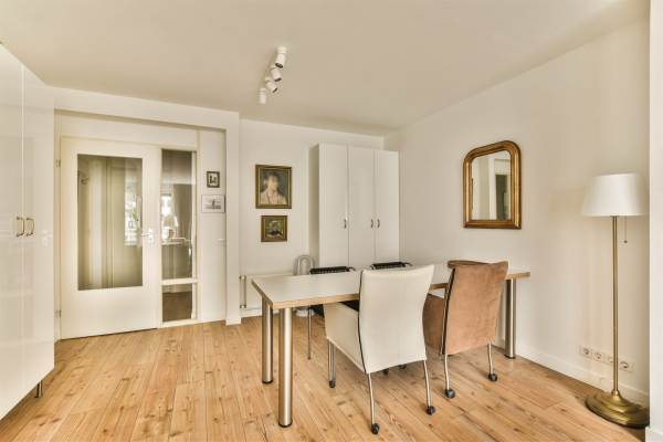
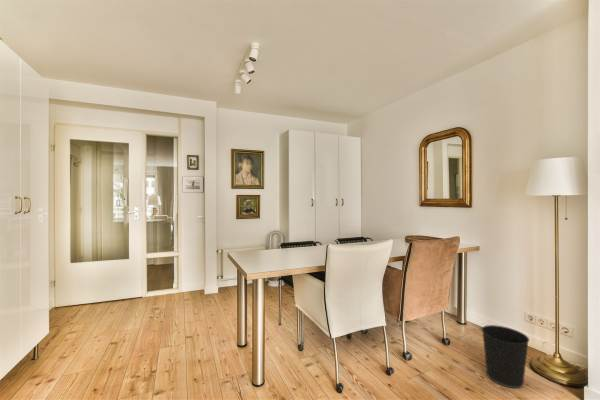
+ wastebasket (504, 356)
